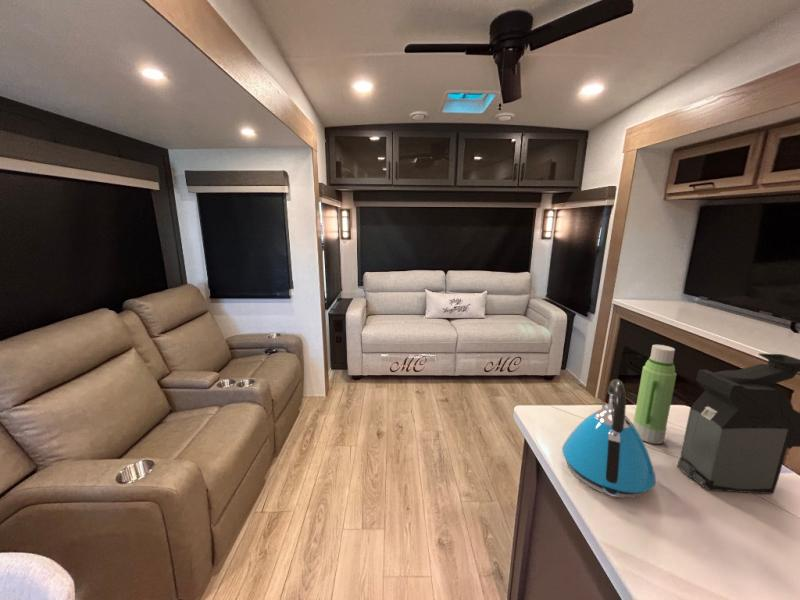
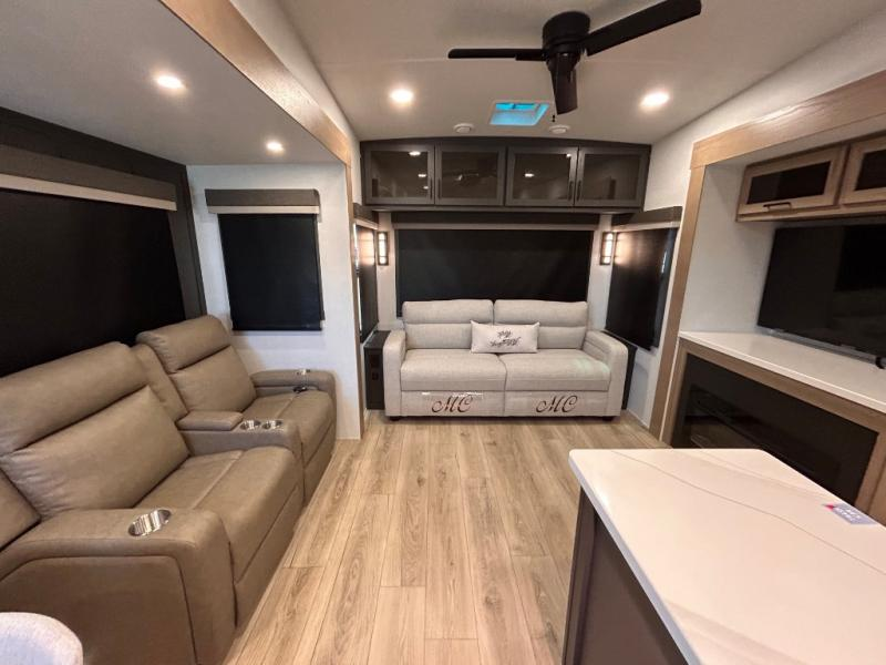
- coffee maker (742, 421)
- kettle (611, 429)
- water bottle (654, 393)
